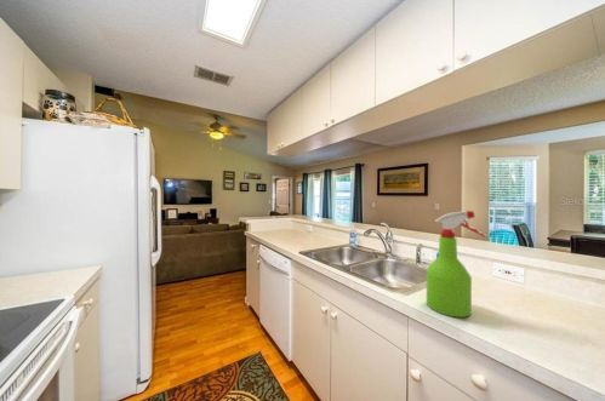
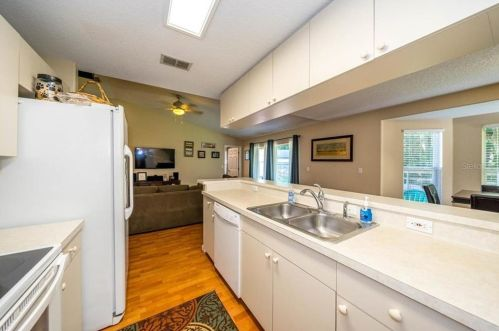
- spray bottle (455, 259)
